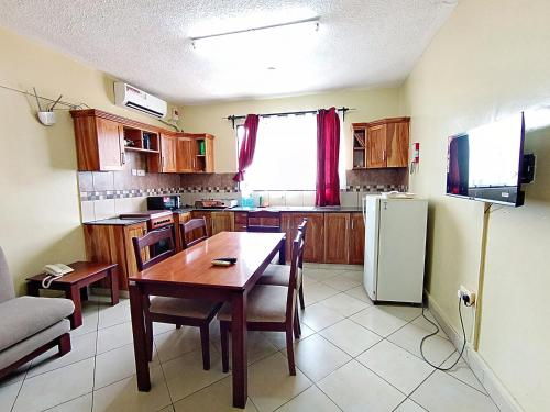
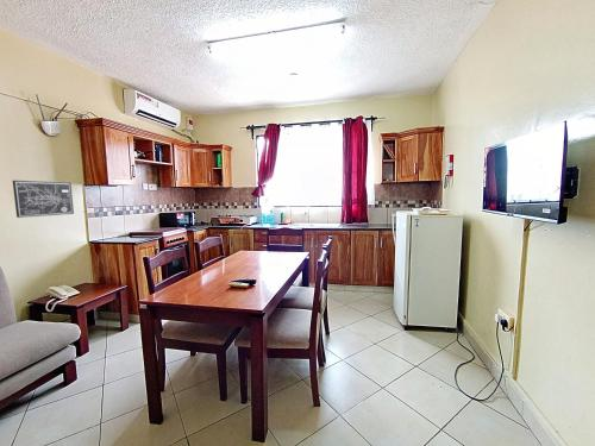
+ wall art (45, 199)
